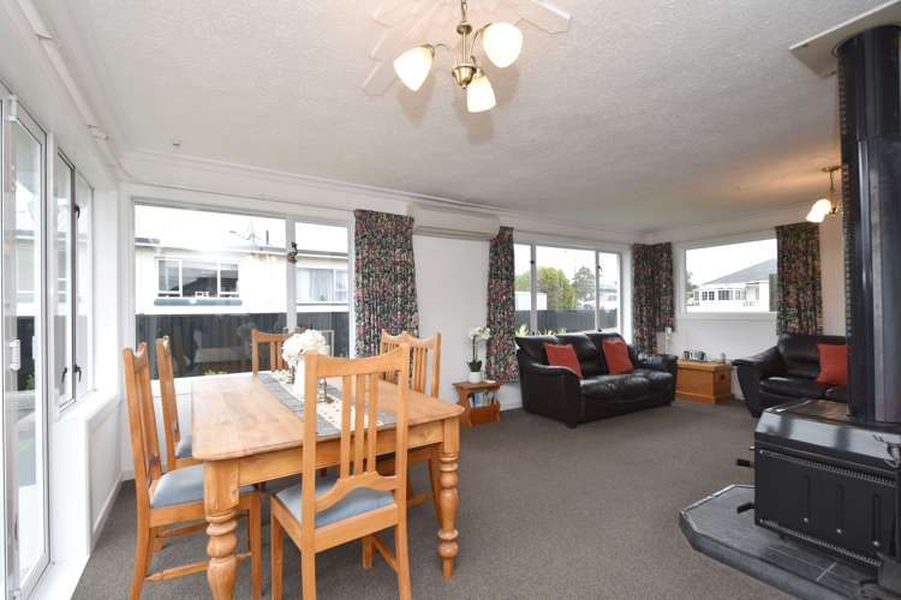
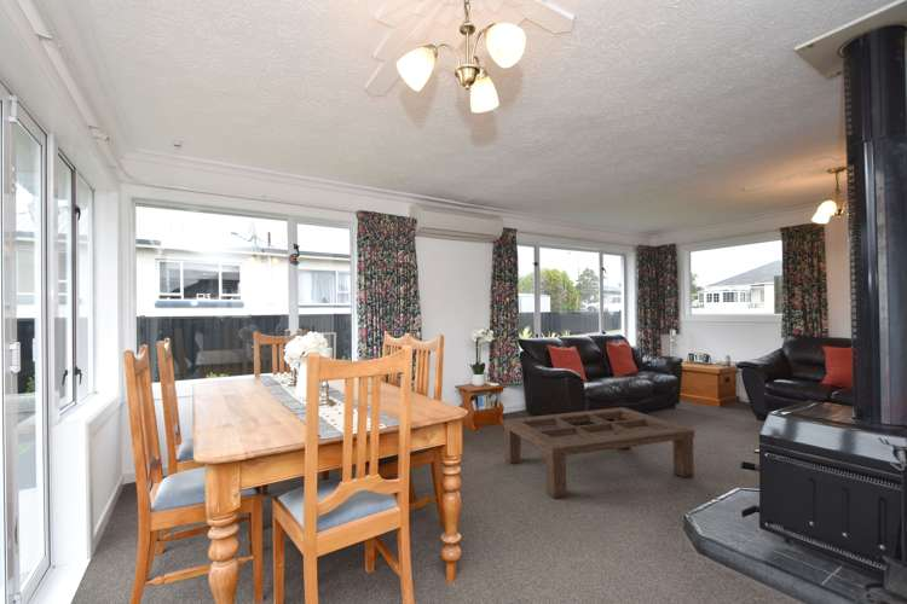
+ coffee table (594, 446)
